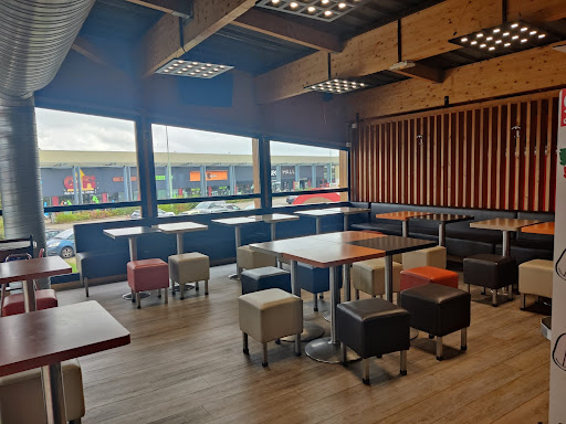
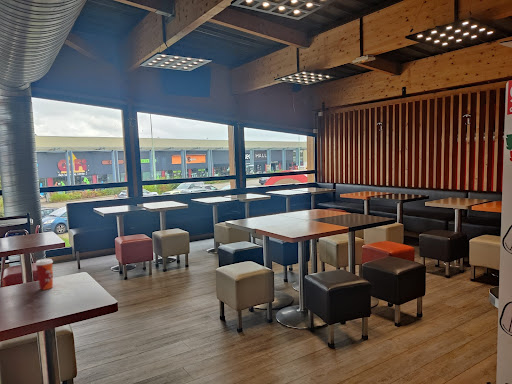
+ paper cup (45, 274)
